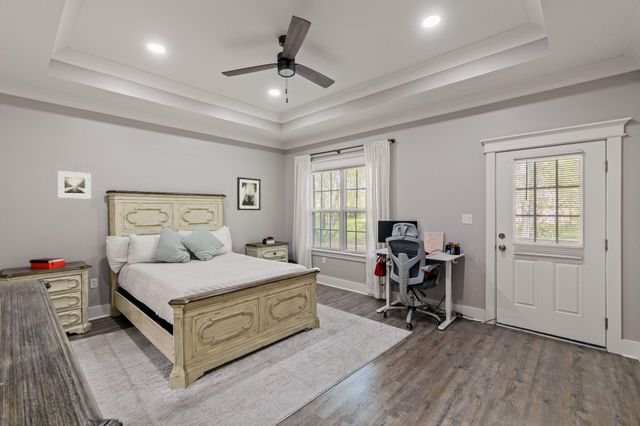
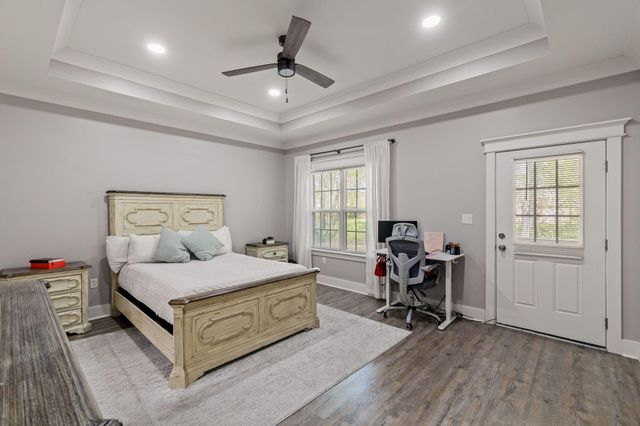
- wall art (249, 194)
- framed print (74, 185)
